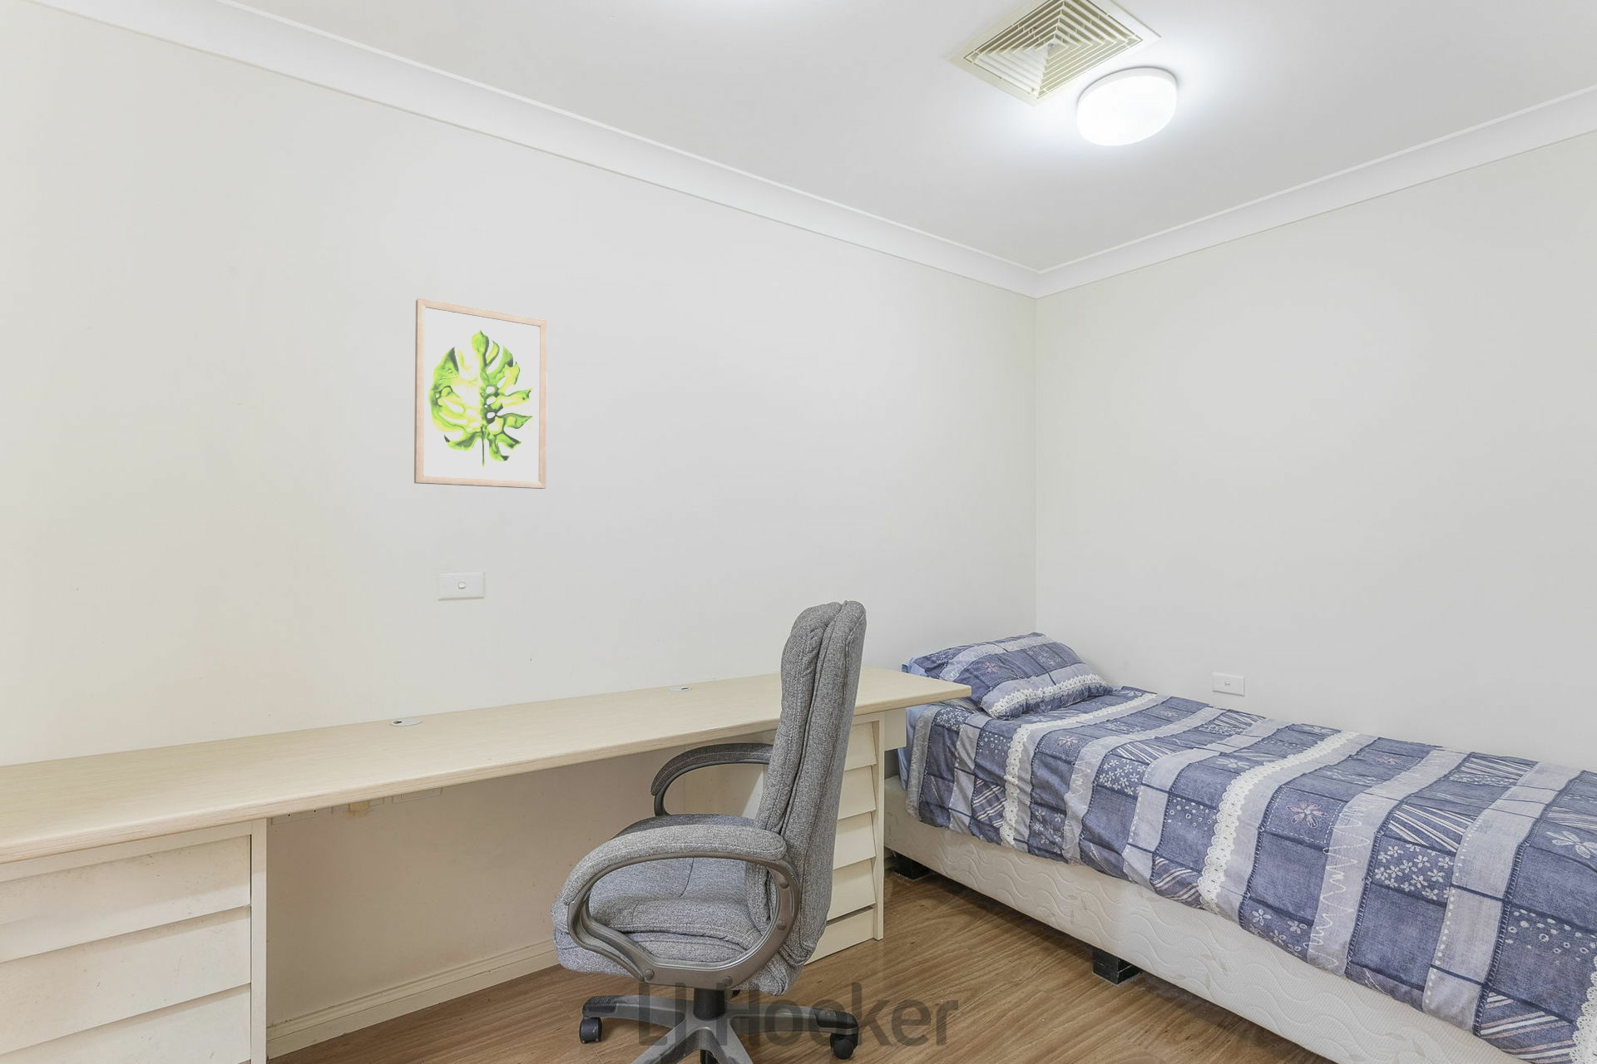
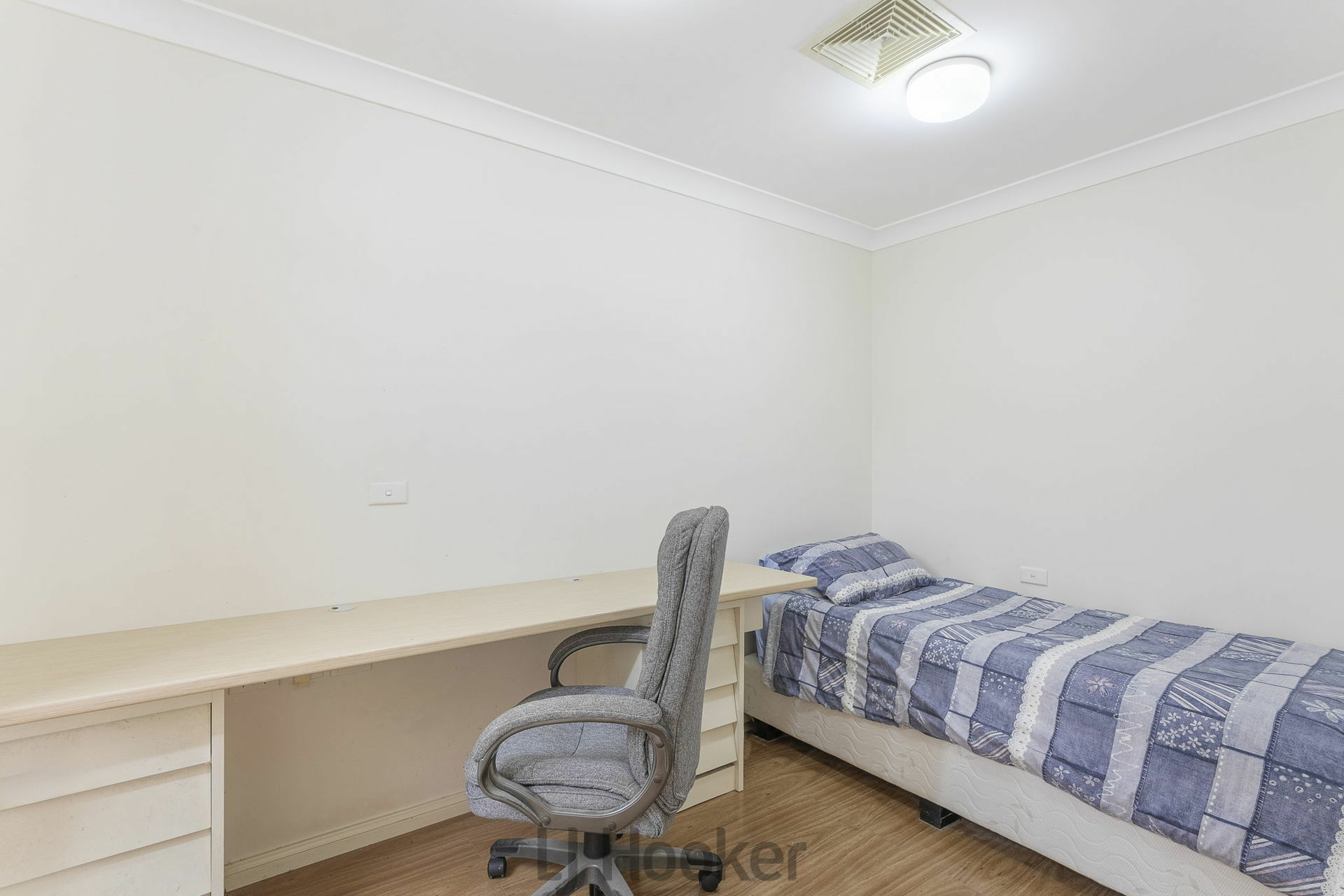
- wall art (484, 398)
